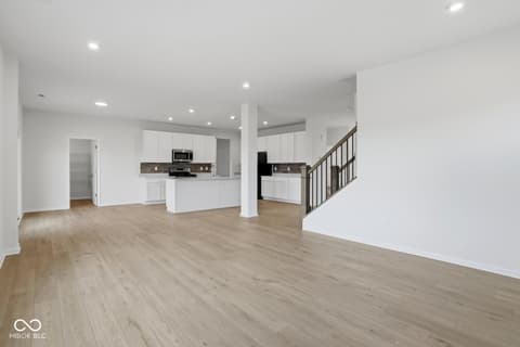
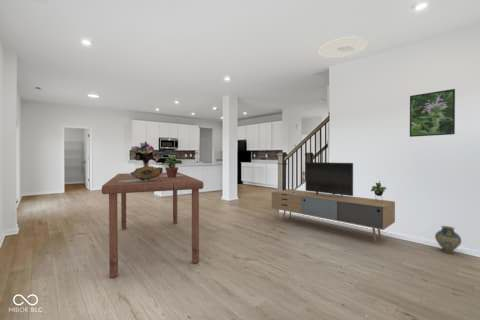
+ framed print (431, 114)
+ bouquet (147, 160)
+ table (152, 191)
+ ceiling light (342, 46)
+ media console (326, 195)
+ ceramic jug (447, 239)
+ potted plant (173, 165)
